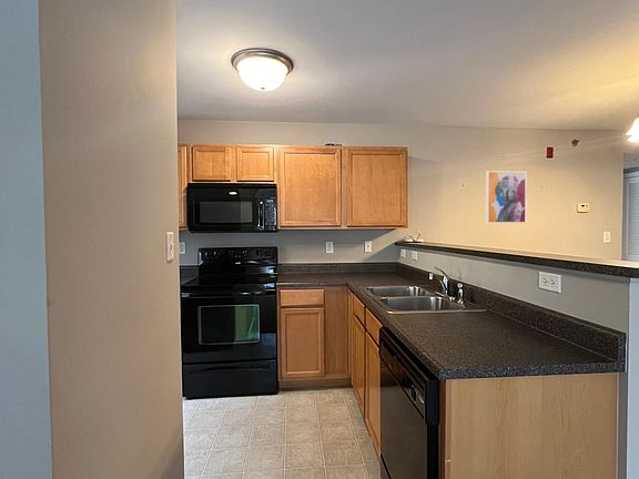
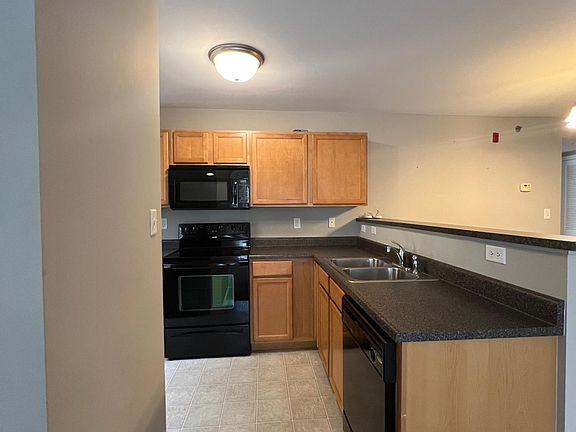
- wall art (506, 197)
